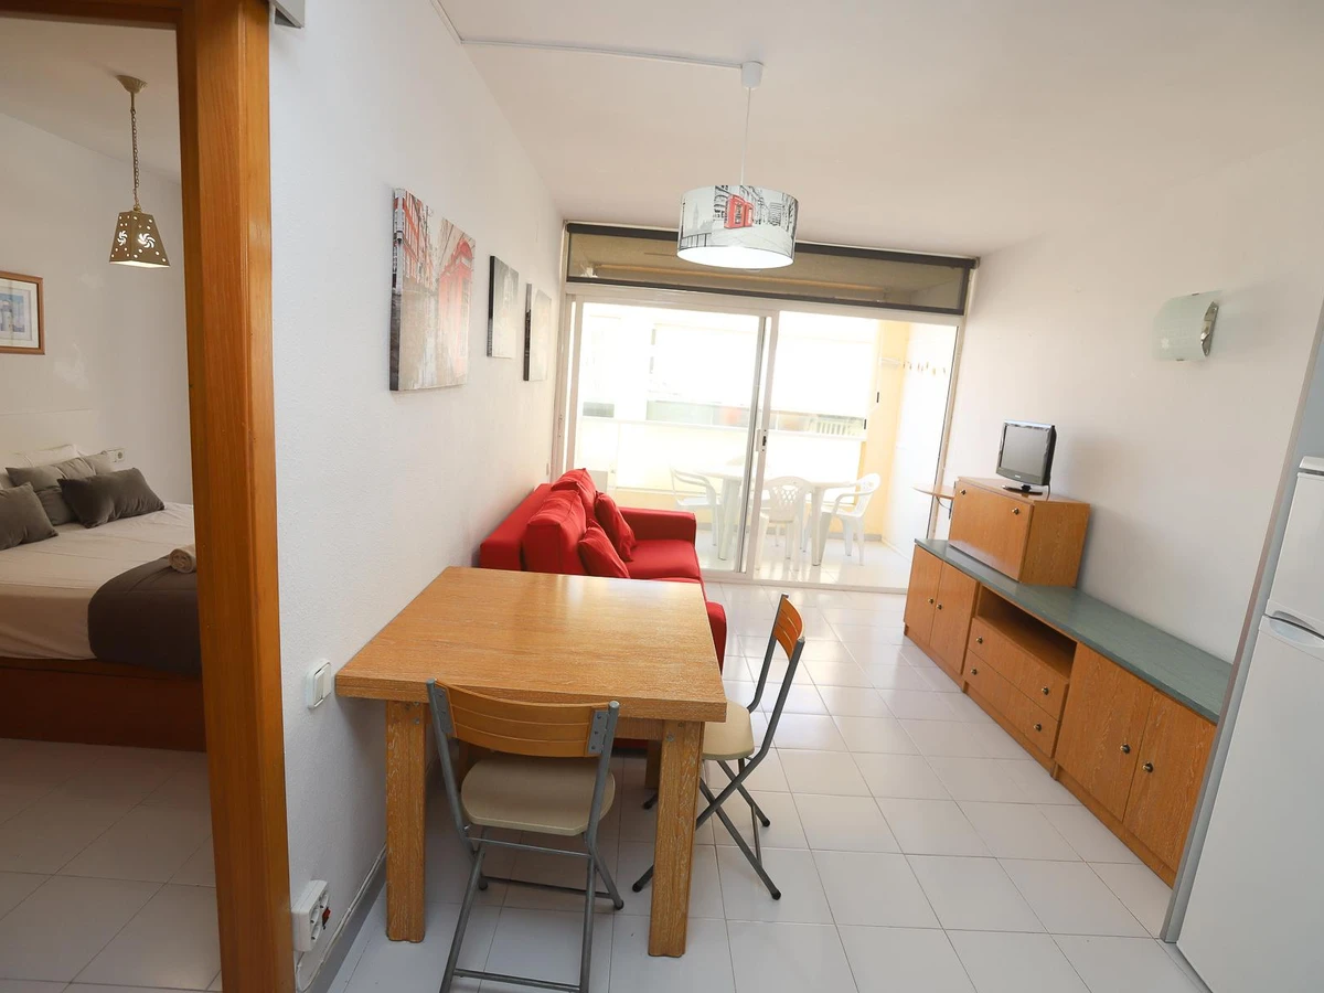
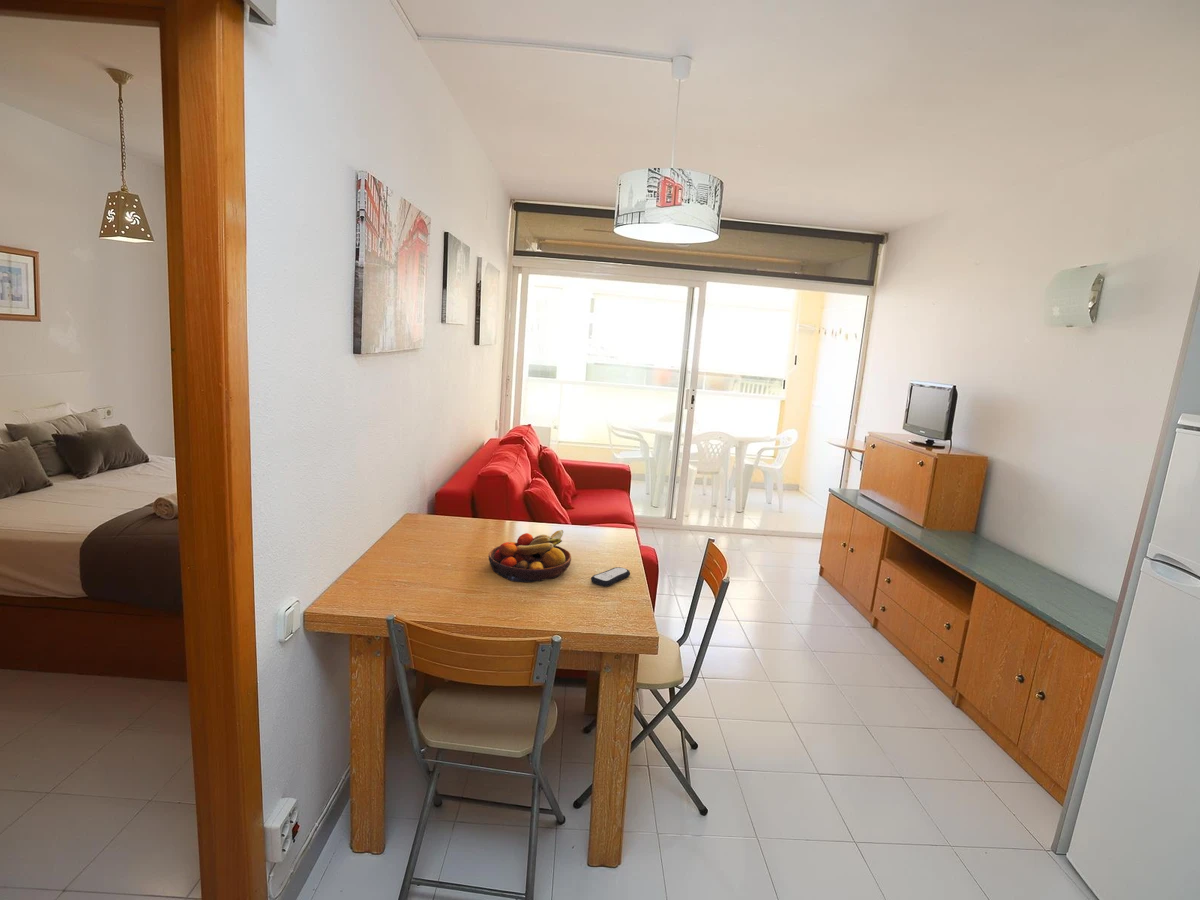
+ remote control (611, 576)
+ fruit bowl (530, 551)
